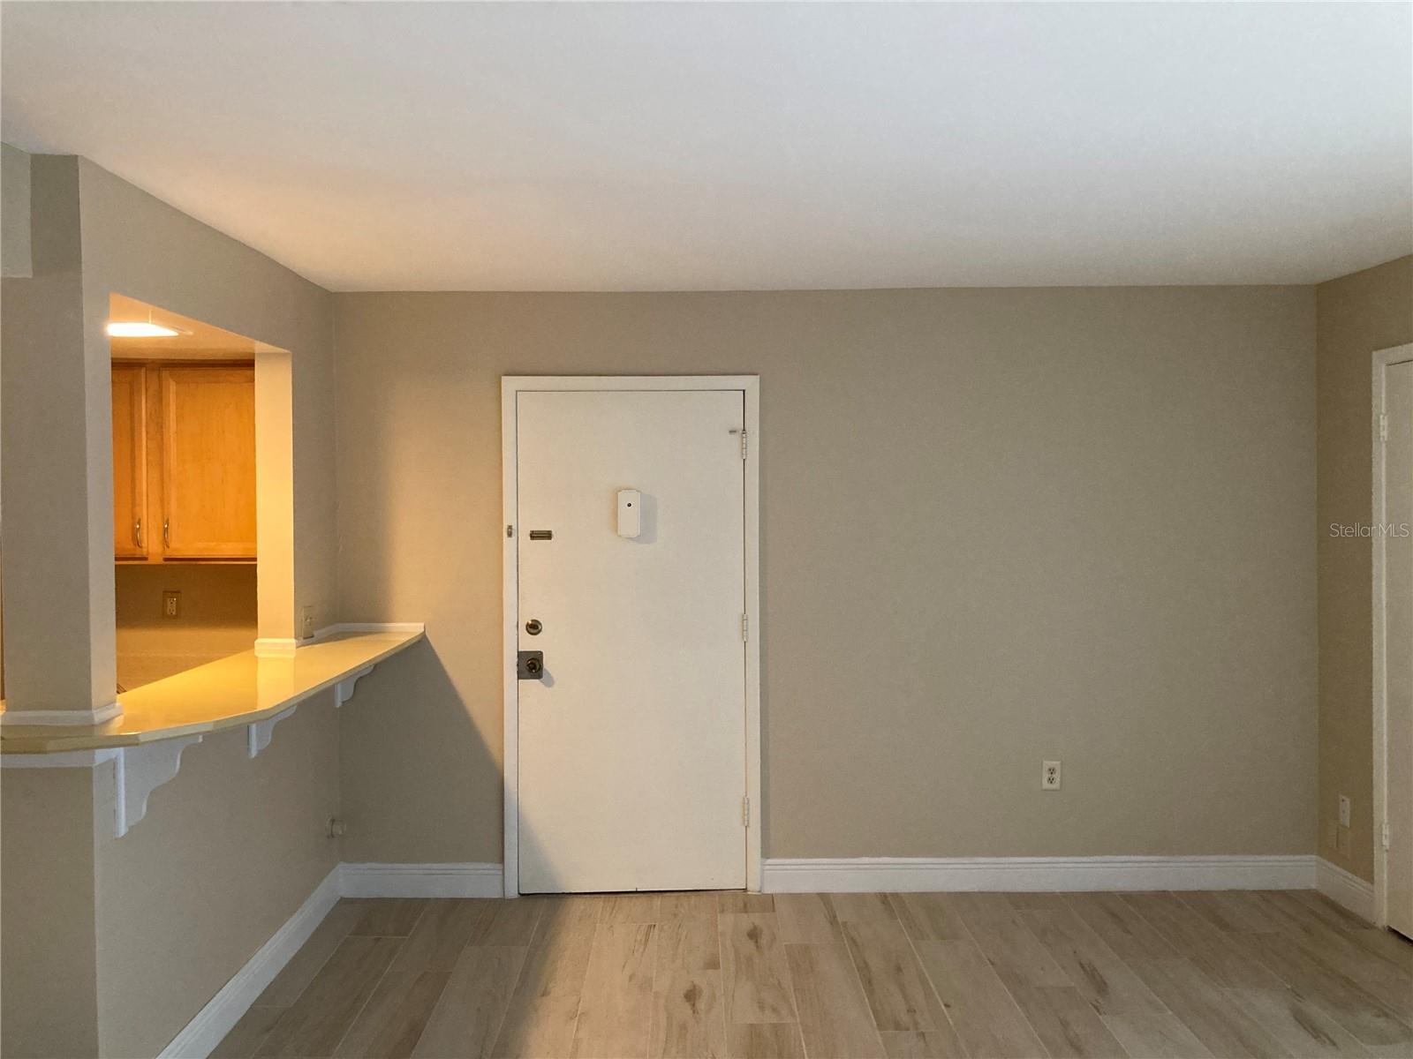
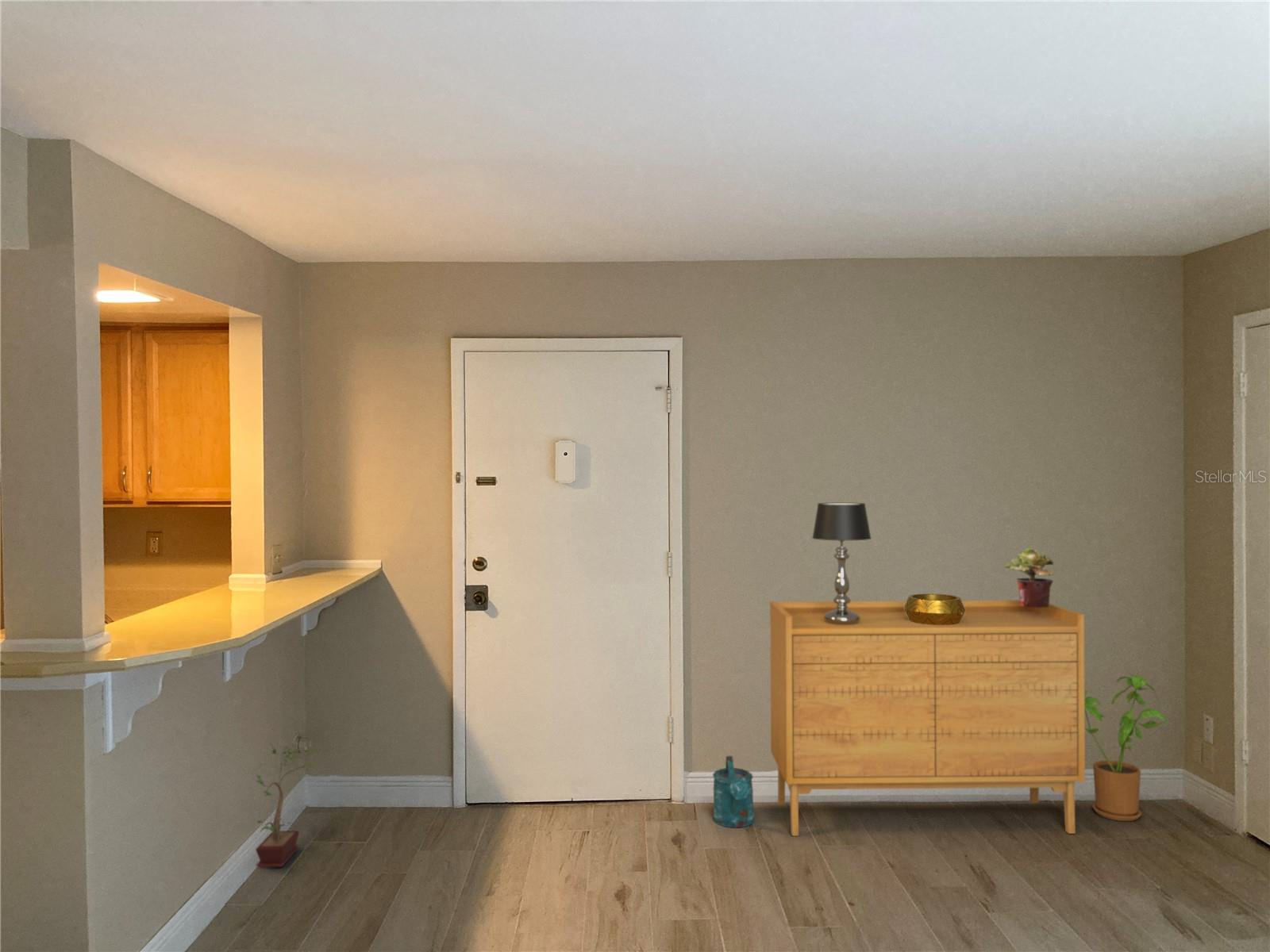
+ decorative bowl (934, 608)
+ sideboard (918, 712)
+ watering can (734, 795)
+ table lamp (841, 562)
+ potted plant (1029, 588)
+ potted plant (283, 797)
+ house plant (1123, 746)
